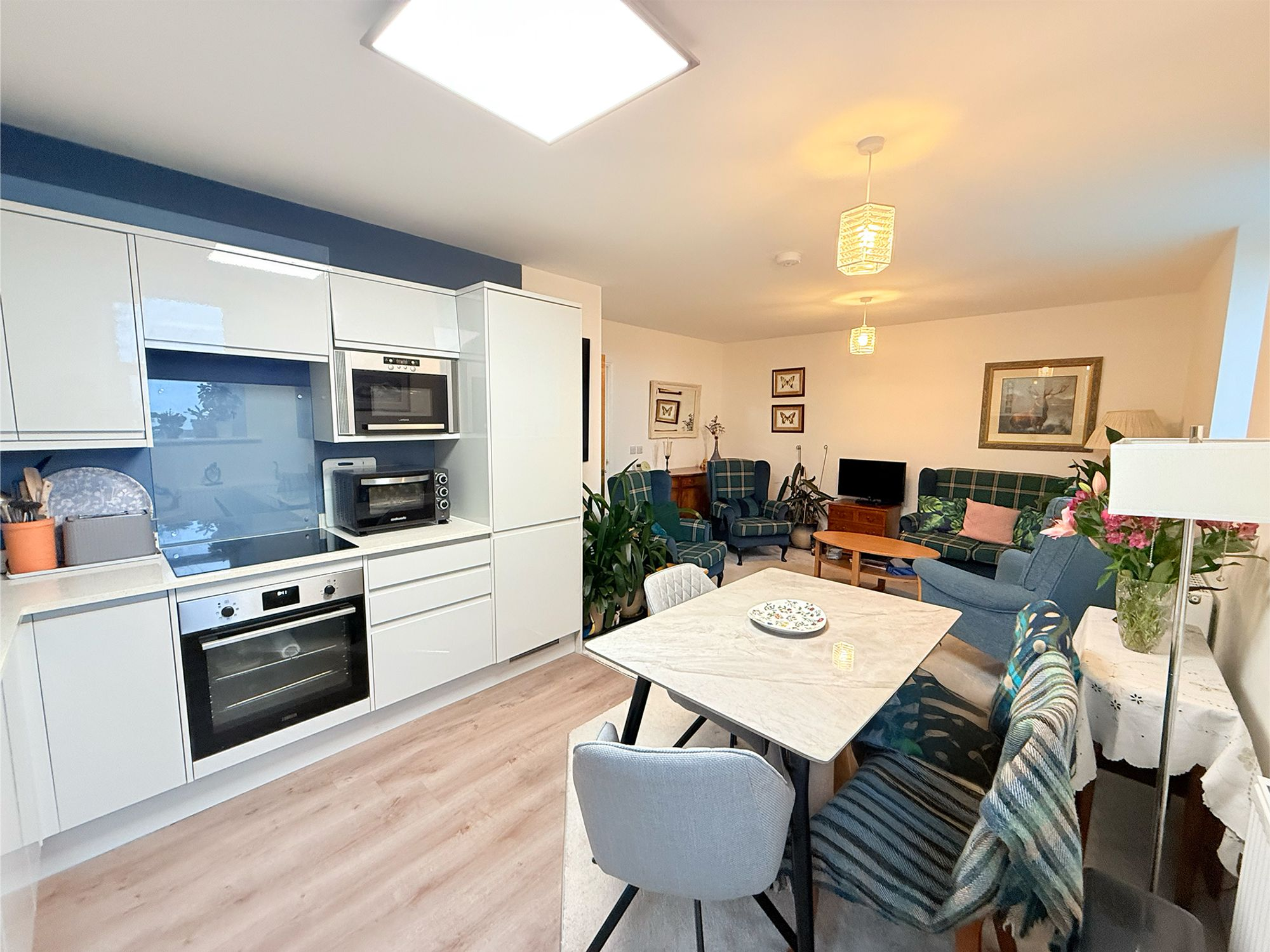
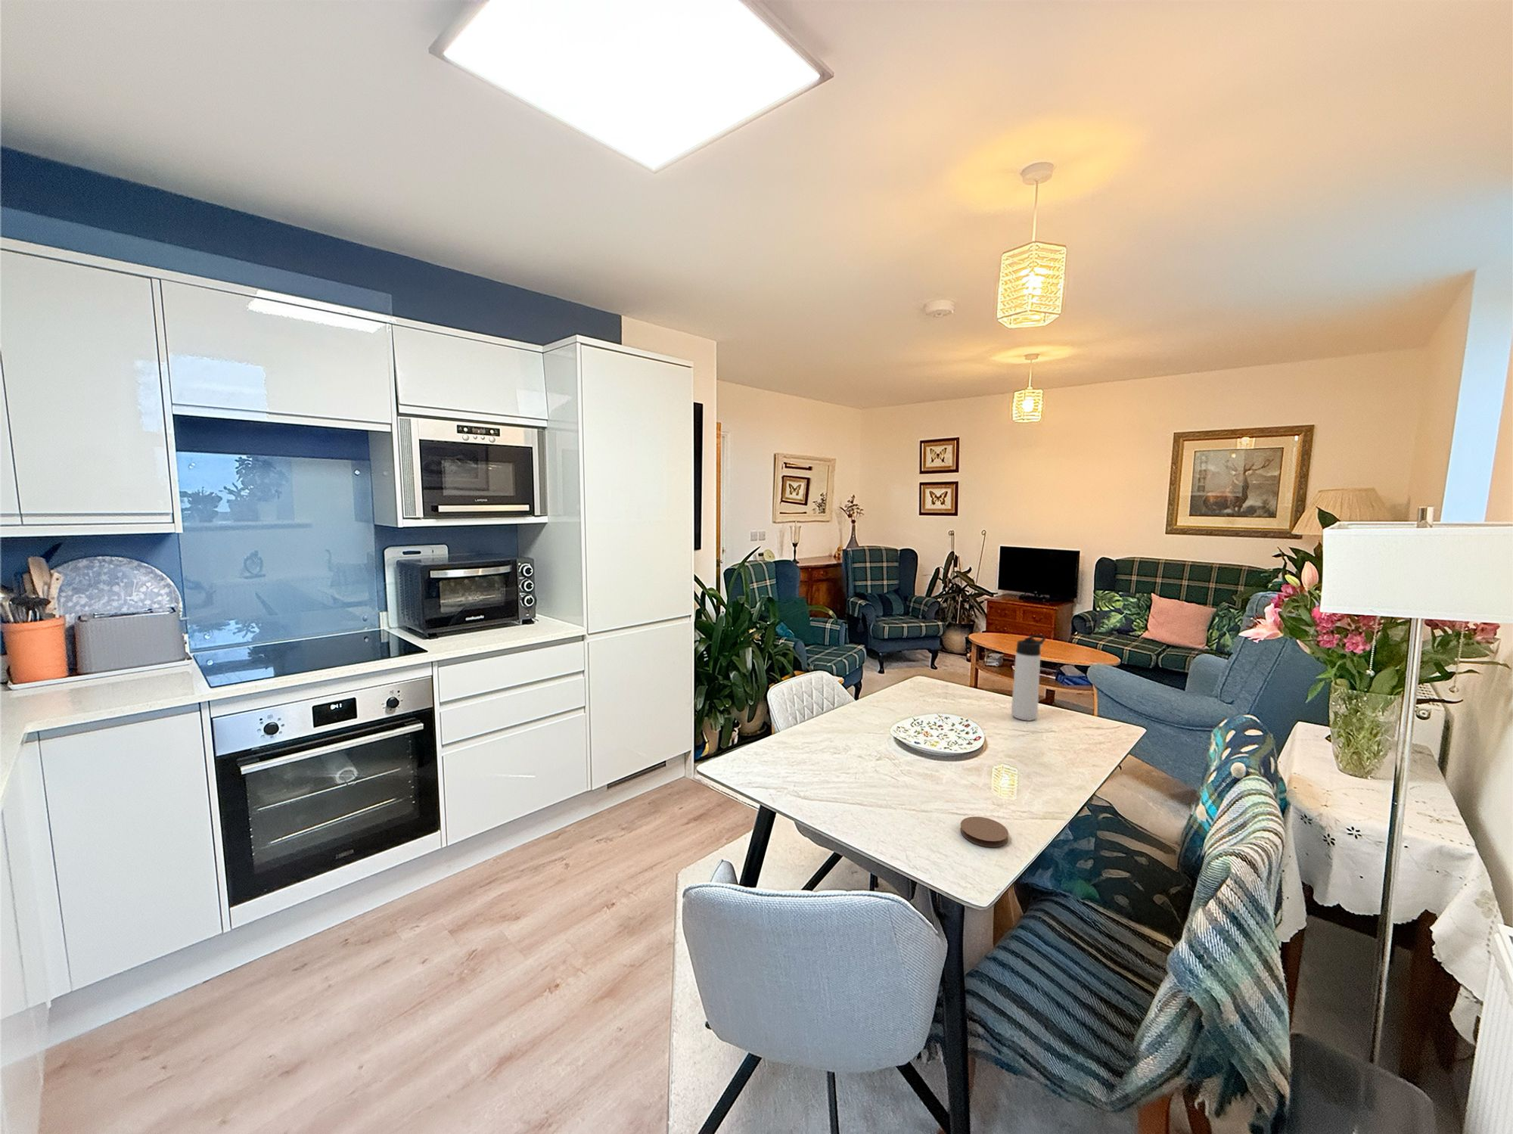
+ thermos bottle (1029, 677)
+ coaster (984, 830)
